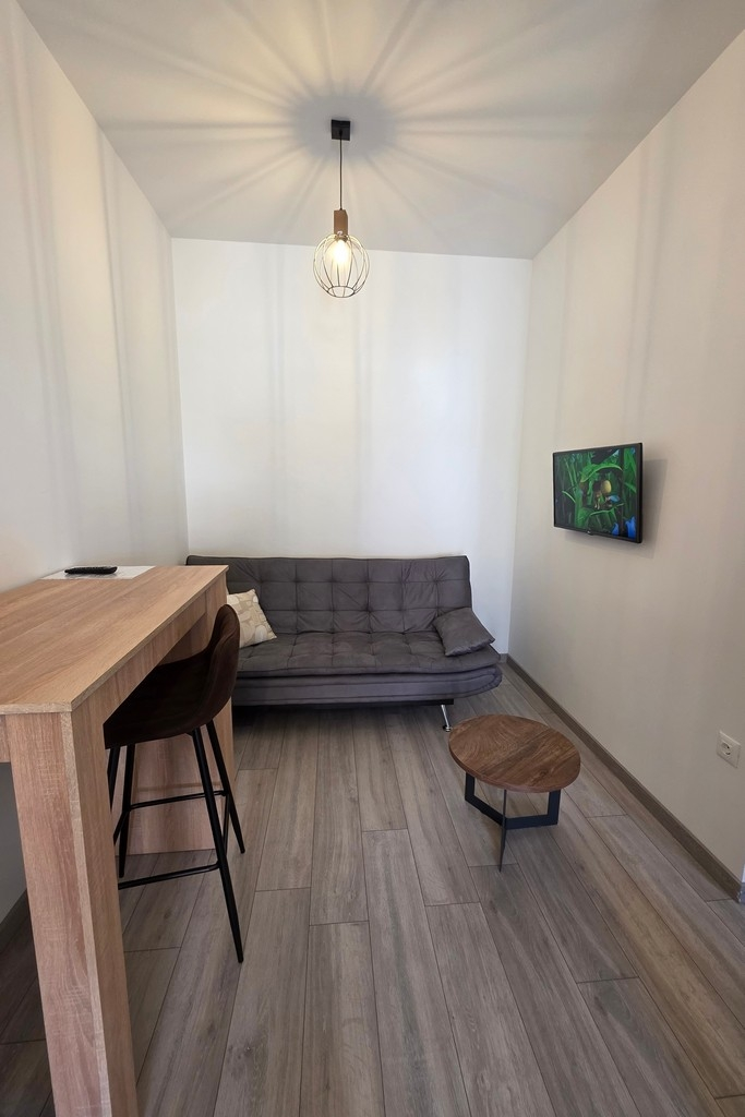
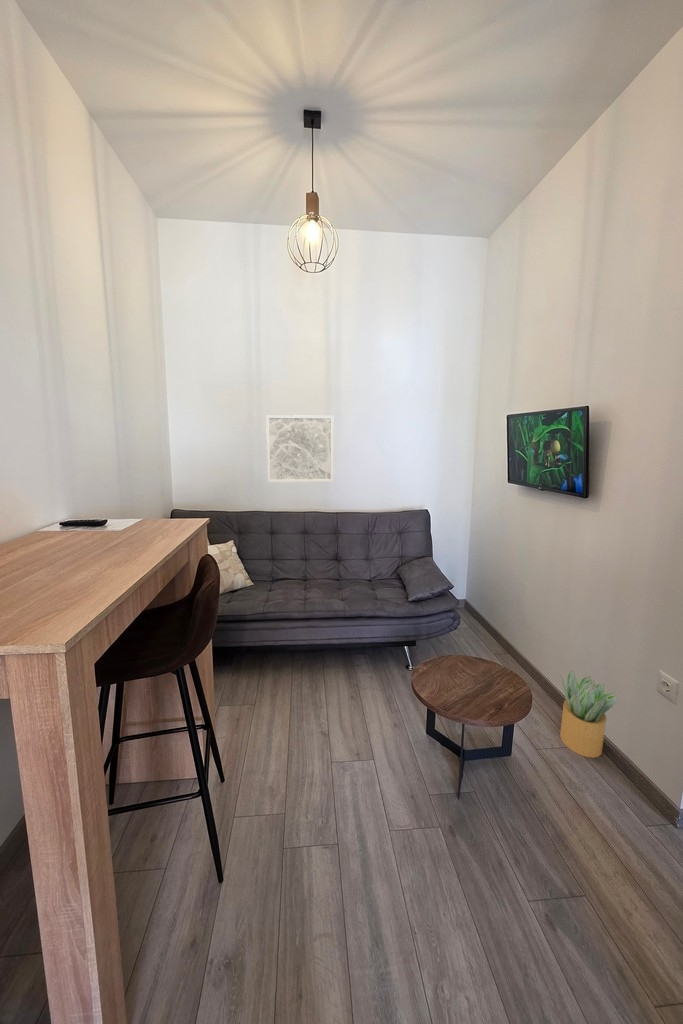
+ potted plant (582, 711)
+ wall art (300, 449)
